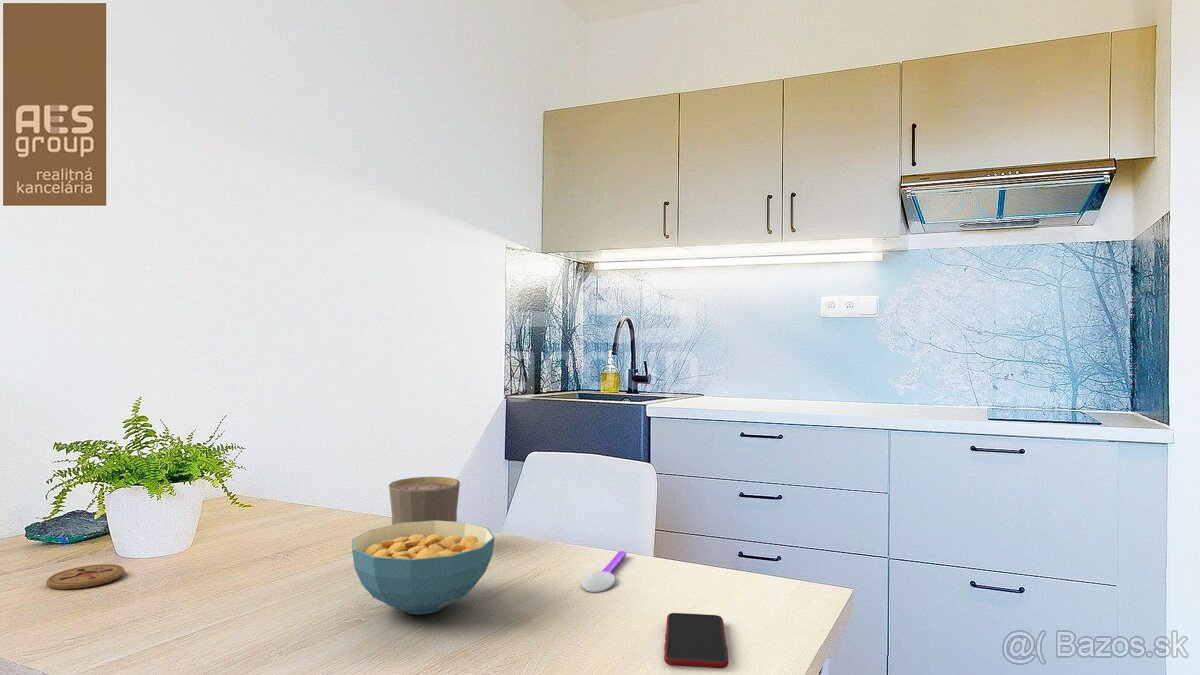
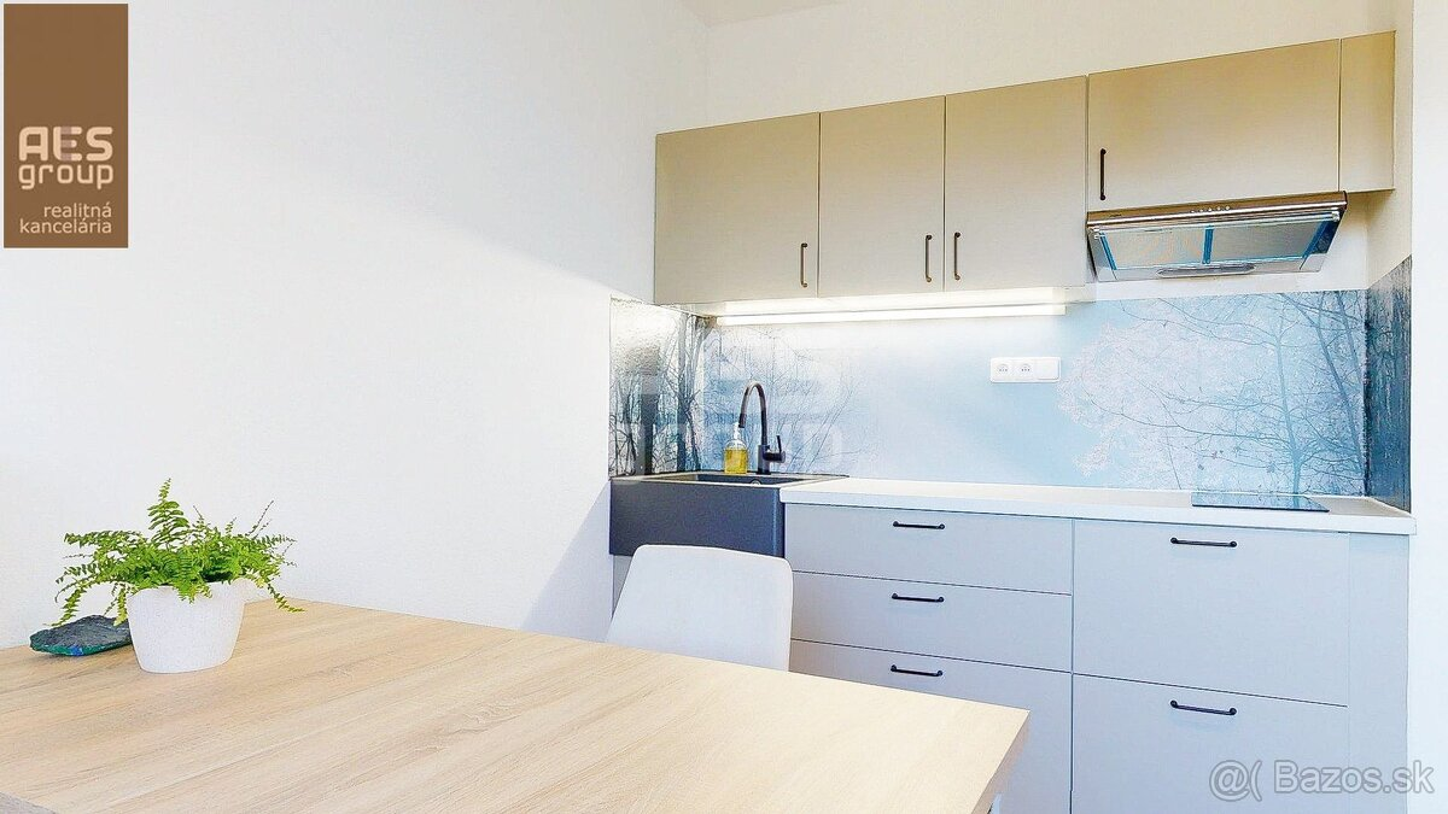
- smartphone (695, 638)
- spoon (608, 568)
- cup (424, 516)
- coaster (86, 576)
- cereal bowl (423, 572)
